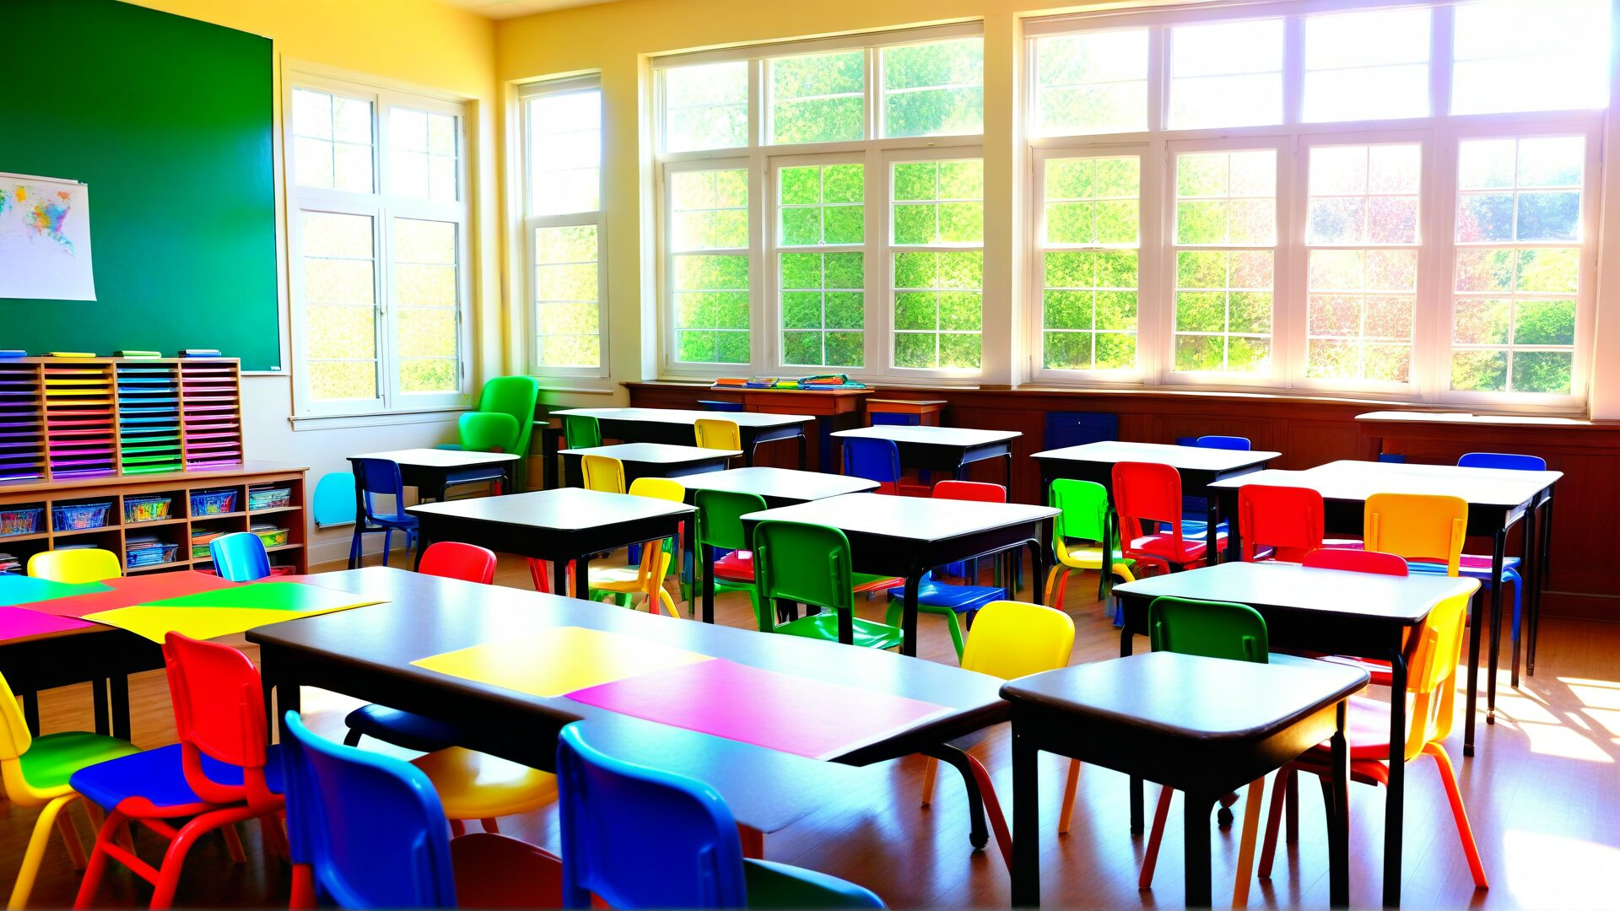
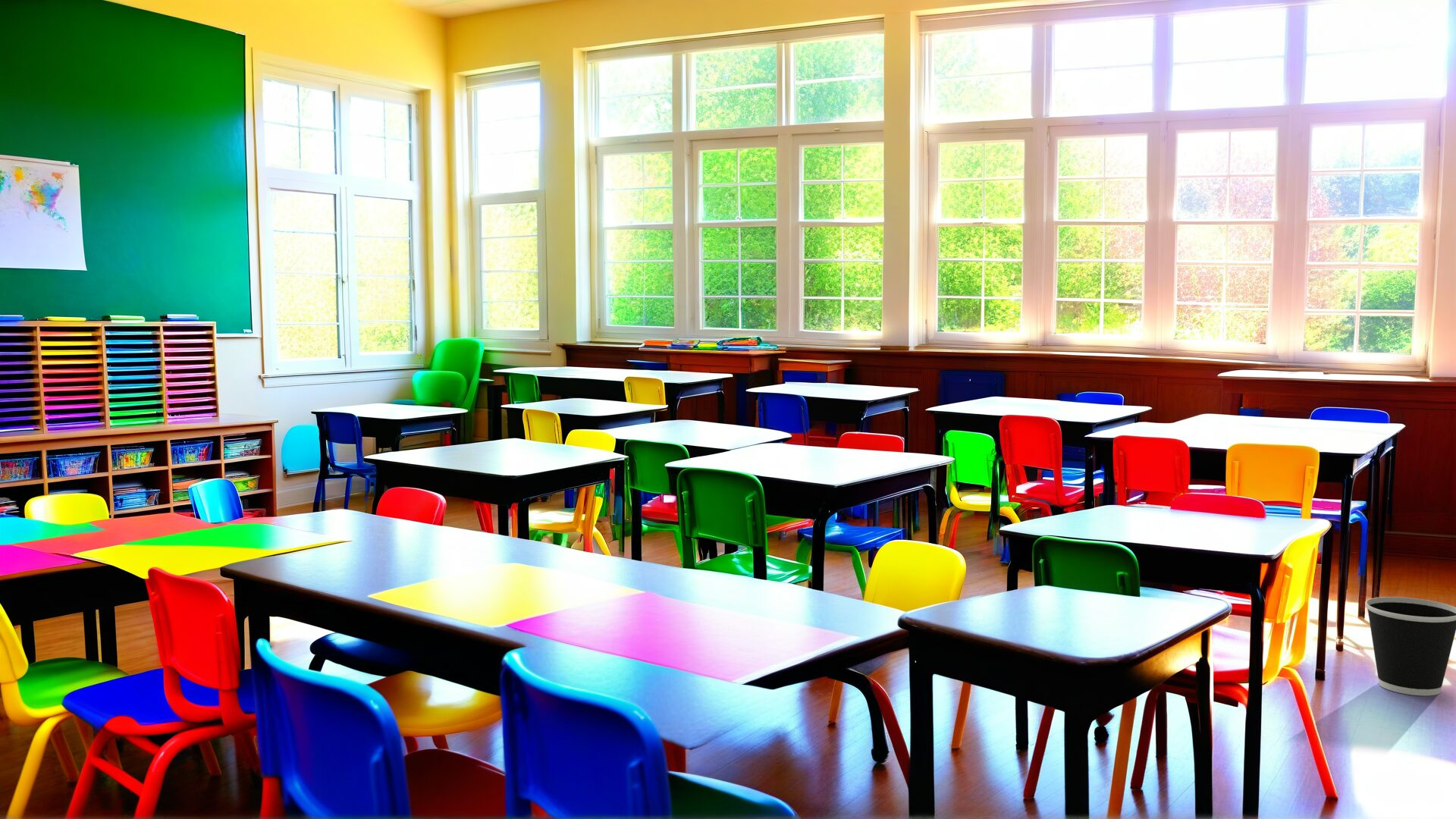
+ wastebasket (1410, 647)
